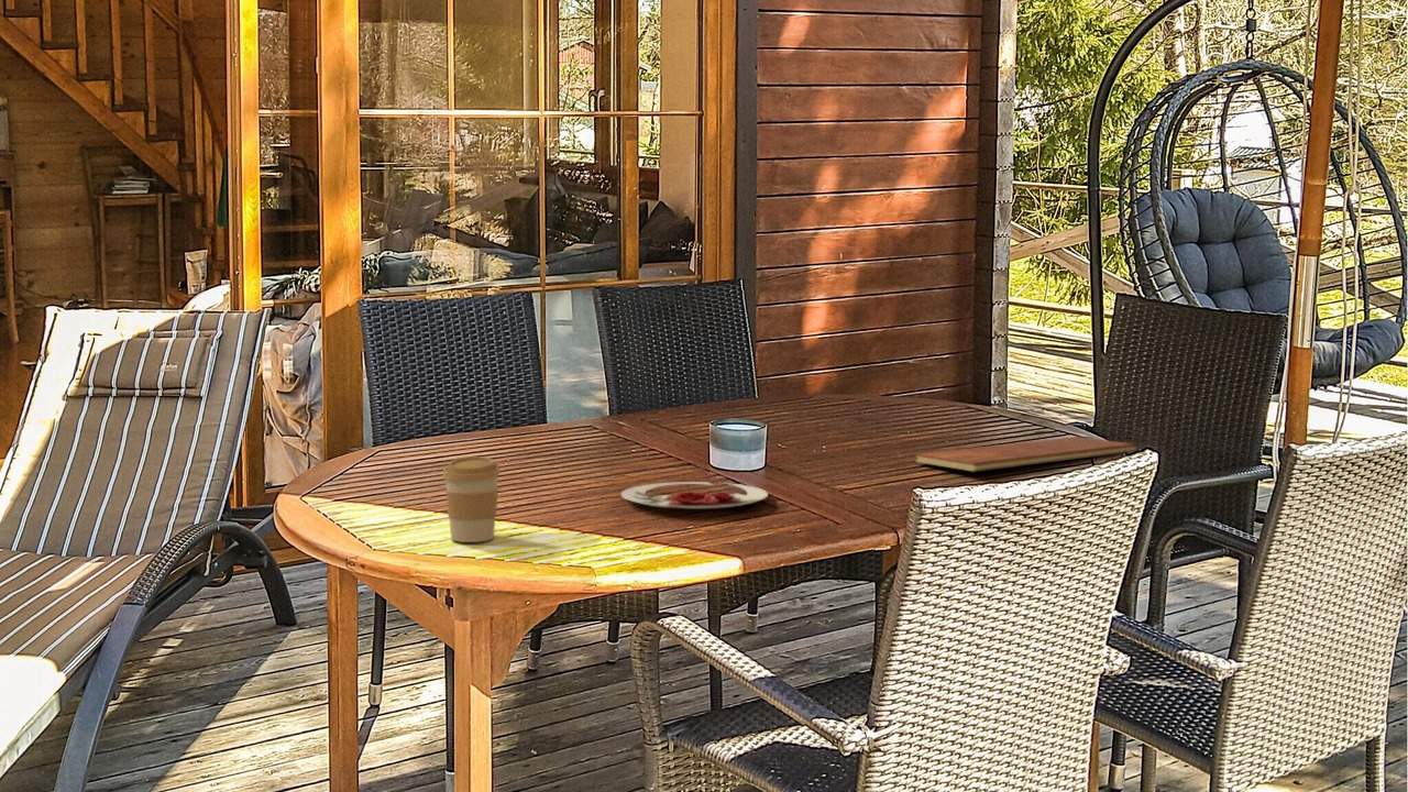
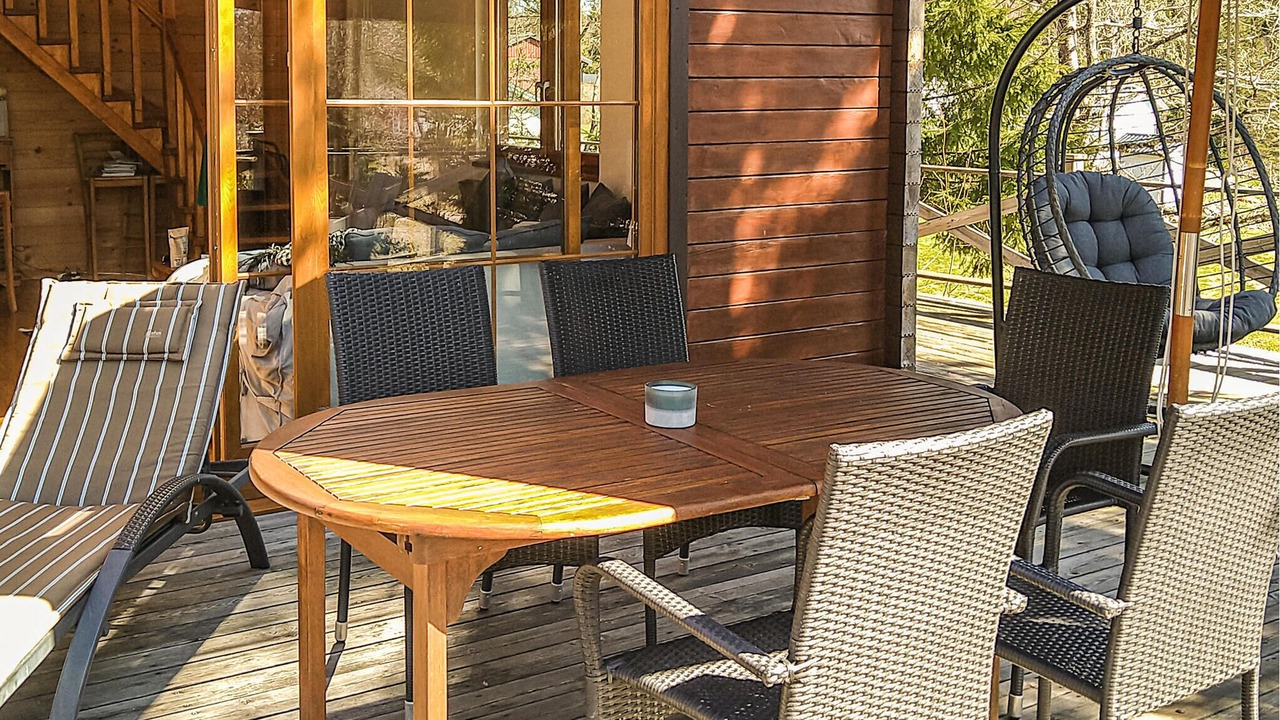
- plate (694, 493)
- coffee cup (472, 498)
- chopping board (1028, 452)
